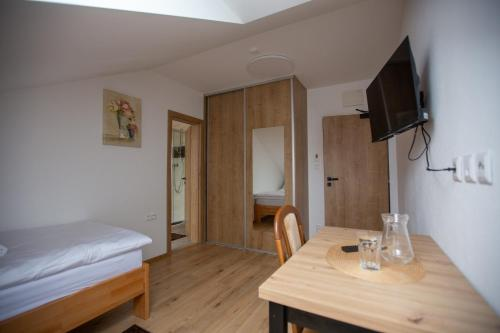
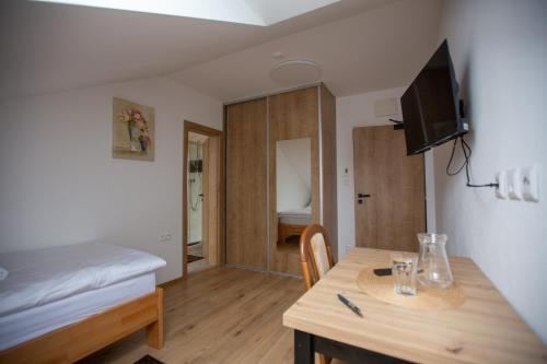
+ pen (348, 302)
